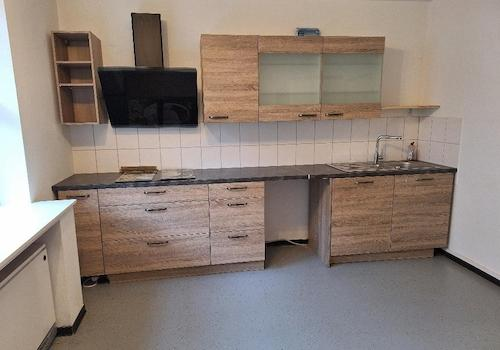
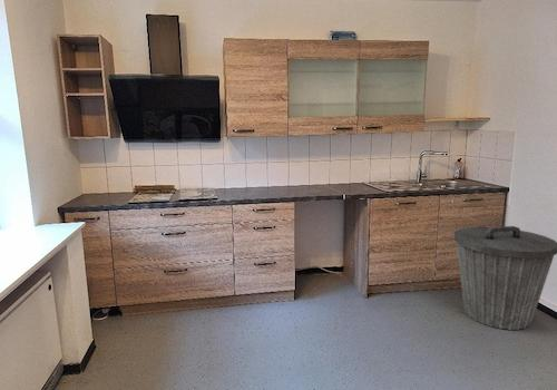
+ trash can (500, 272)
